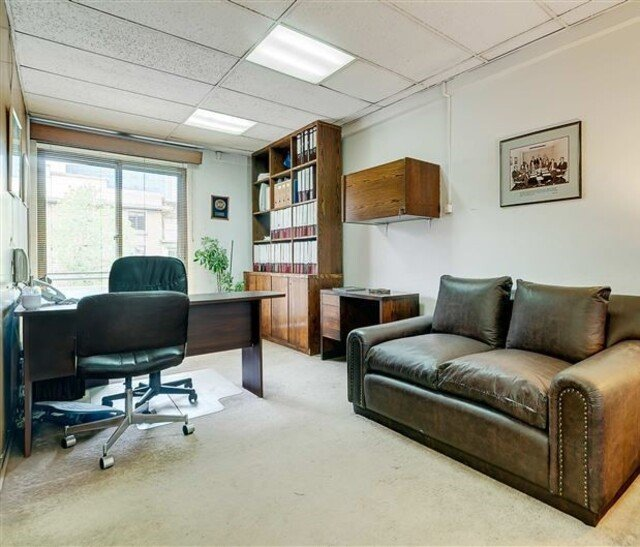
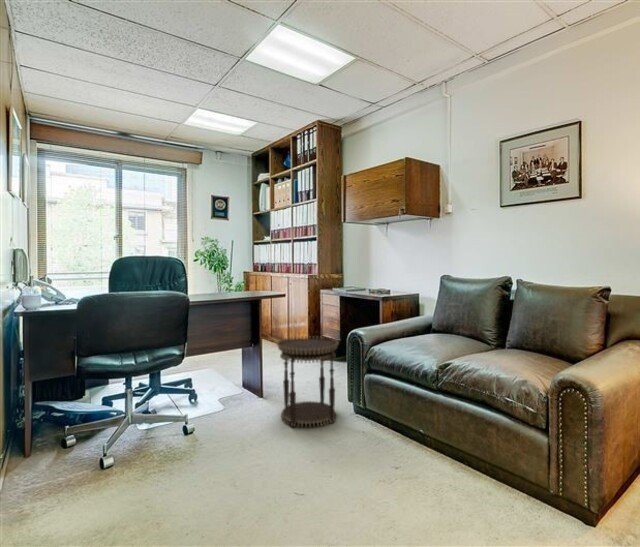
+ side table (319, 379)
